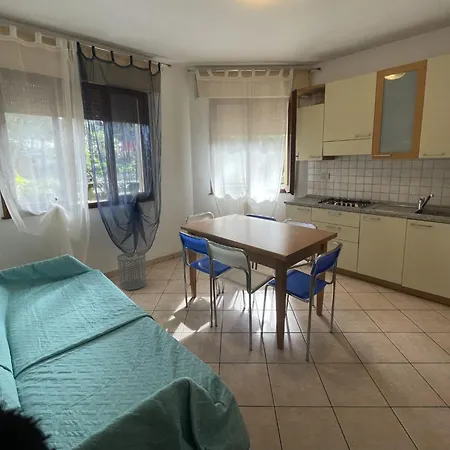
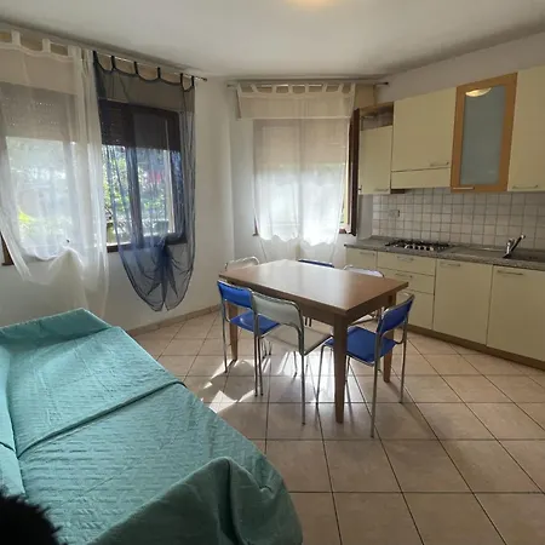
- waste bin (132, 270)
